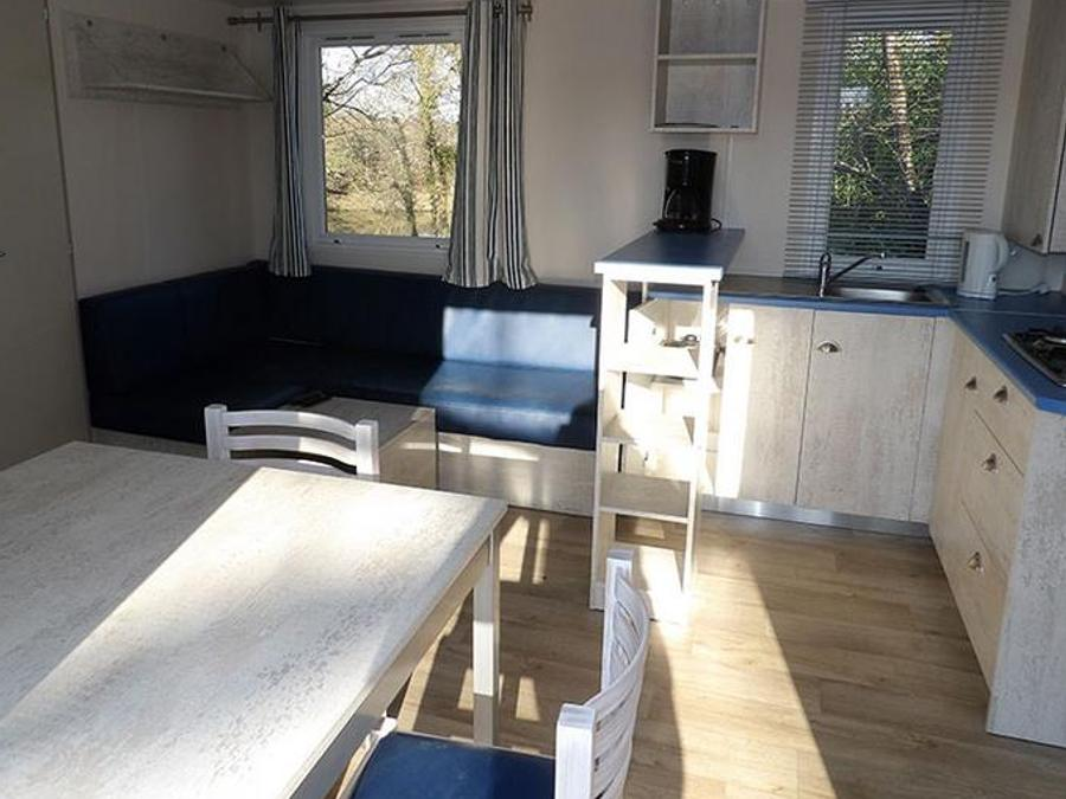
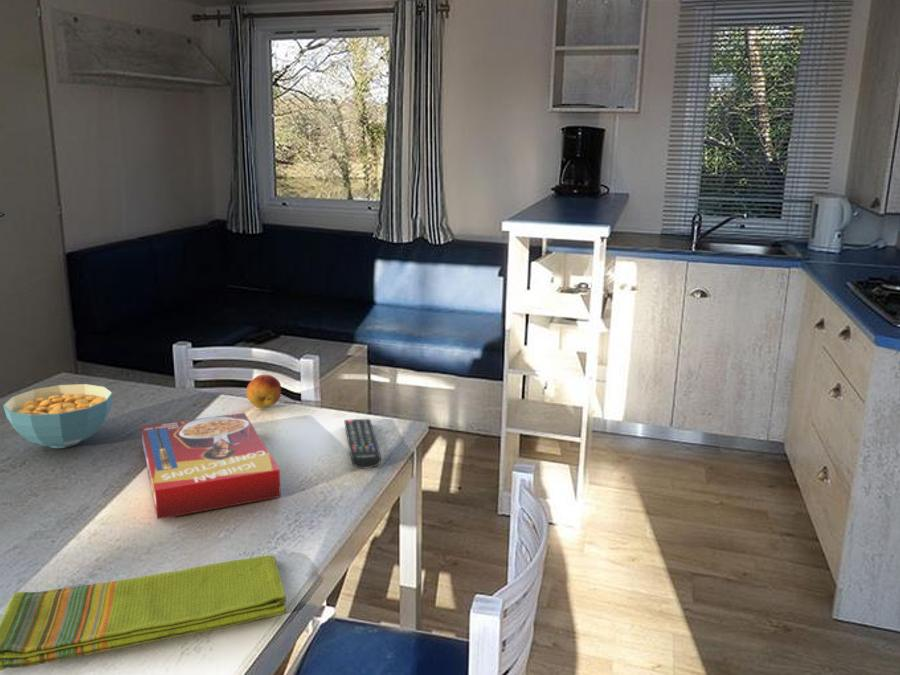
+ cereal box (206, 459)
+ dish towel (148, 601)
+ cereal bowl (62, 420)
+ remote control (361, 441)
+ fruit (263, 391)
